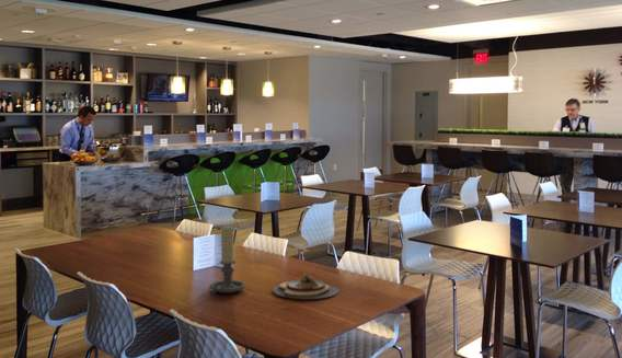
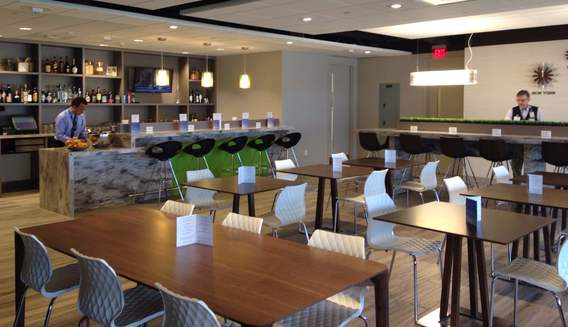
- plate (306, 282)
- candle holder (224, 258)
